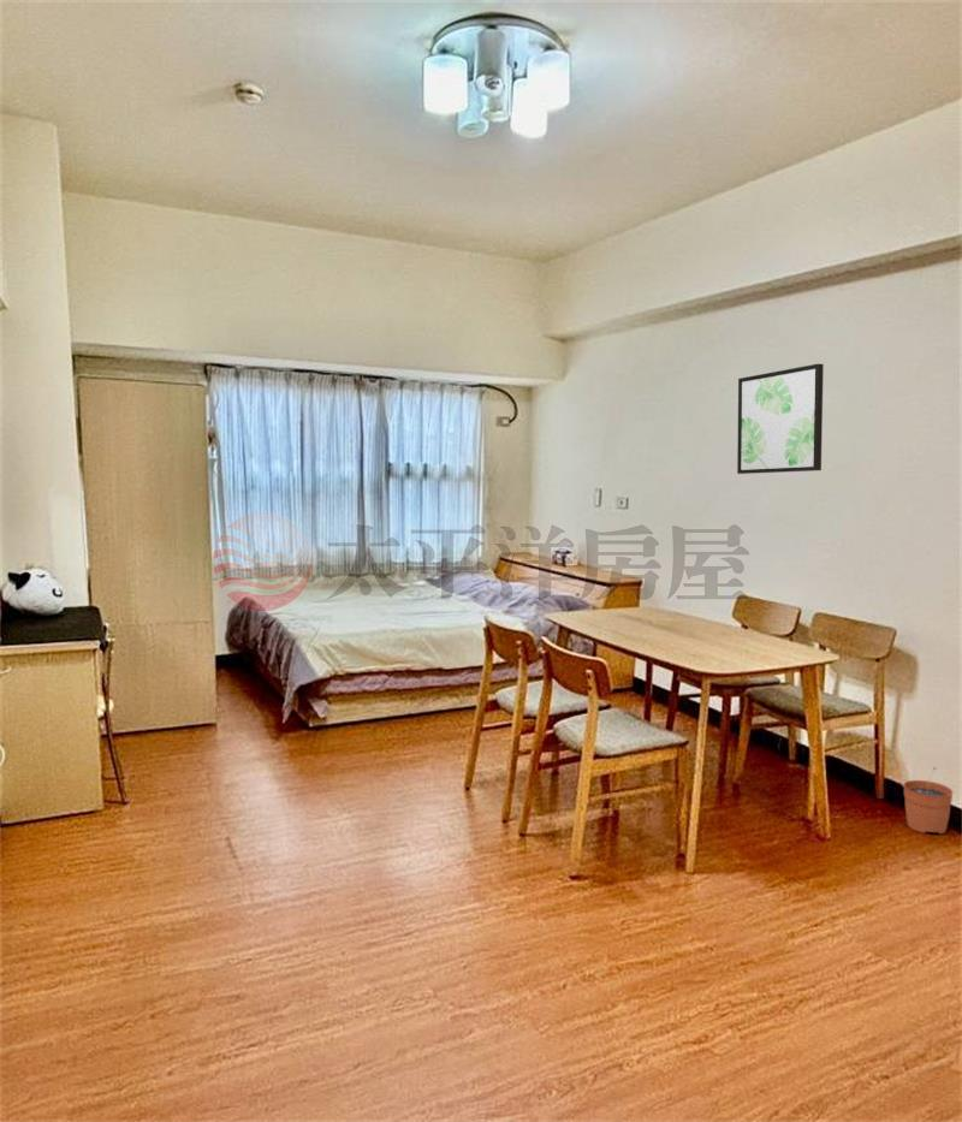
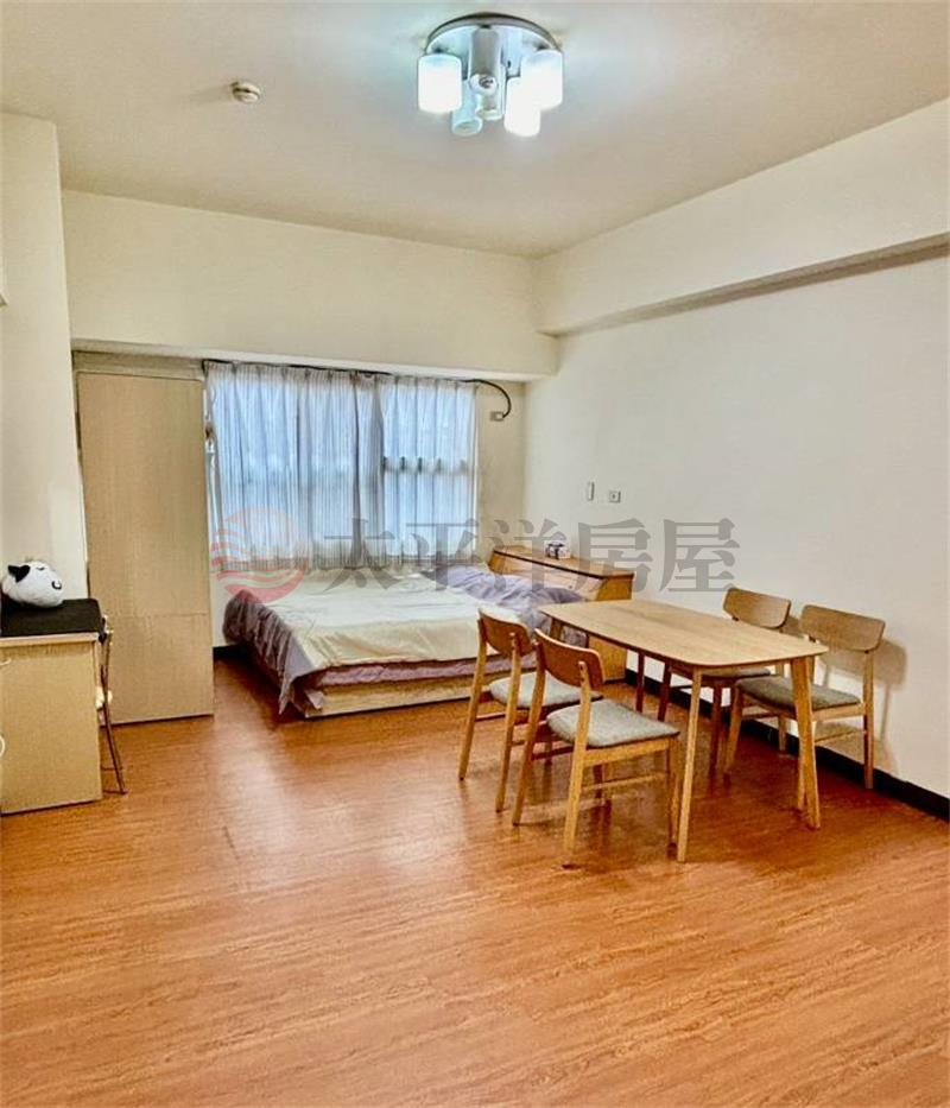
- plant pot (927, 797)
- wall art (777, 422)
